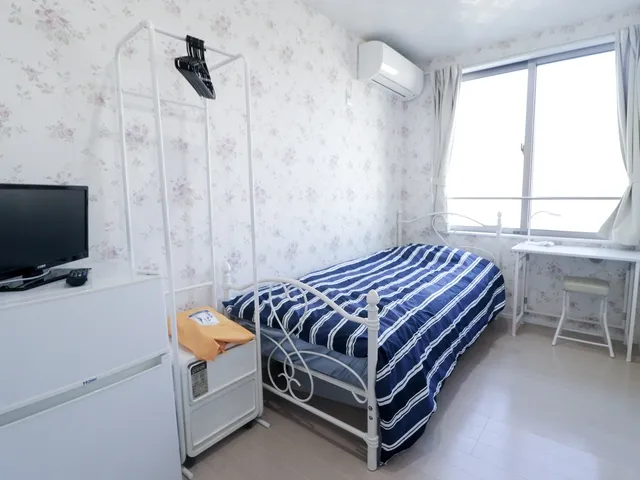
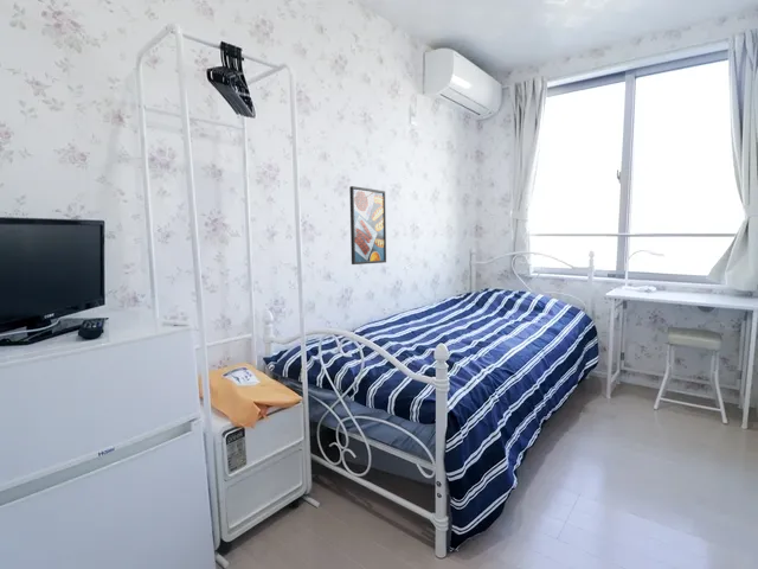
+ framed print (368, 226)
